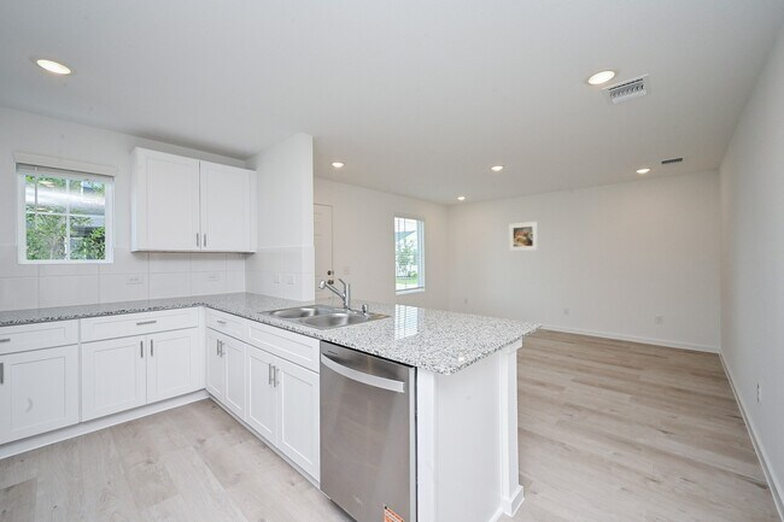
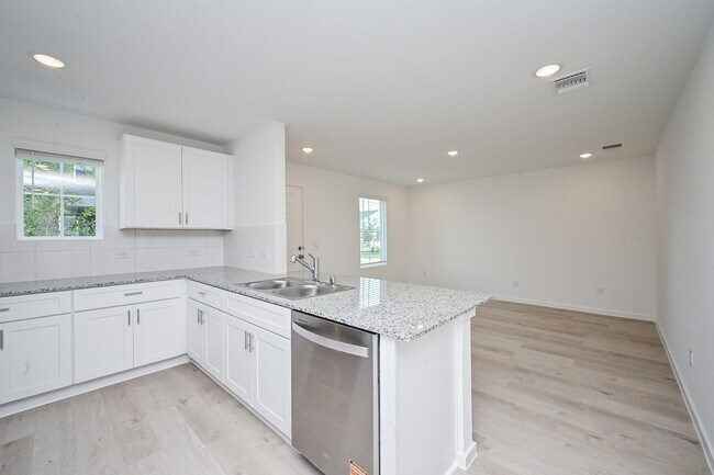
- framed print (522, 236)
